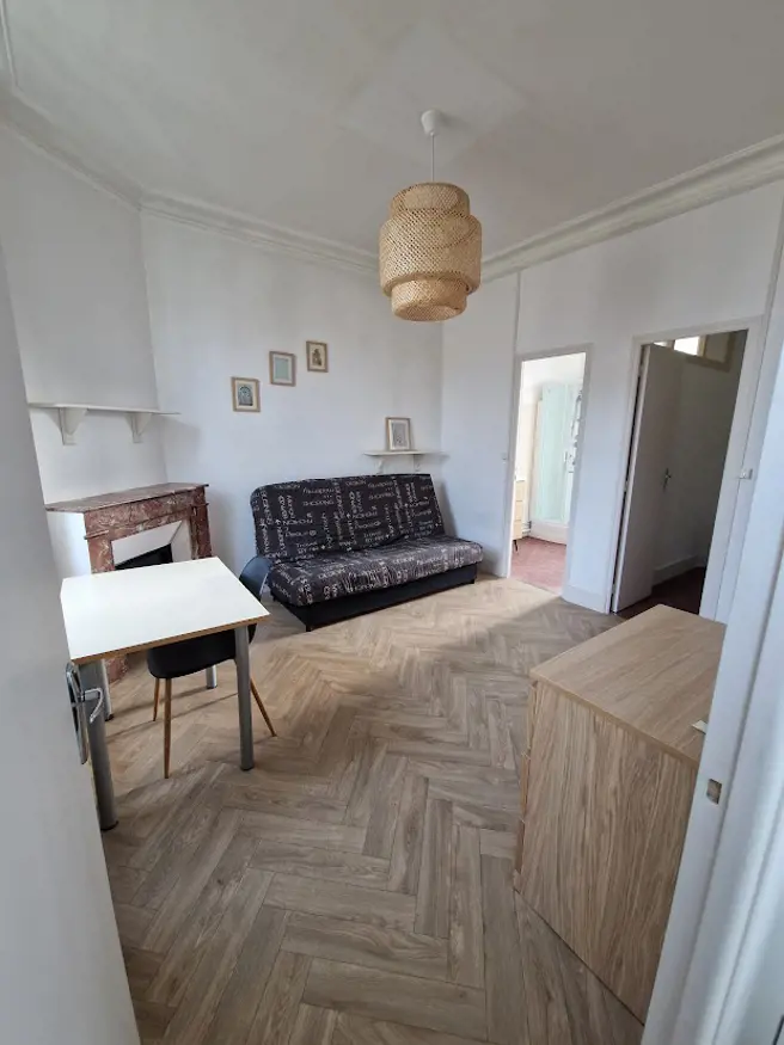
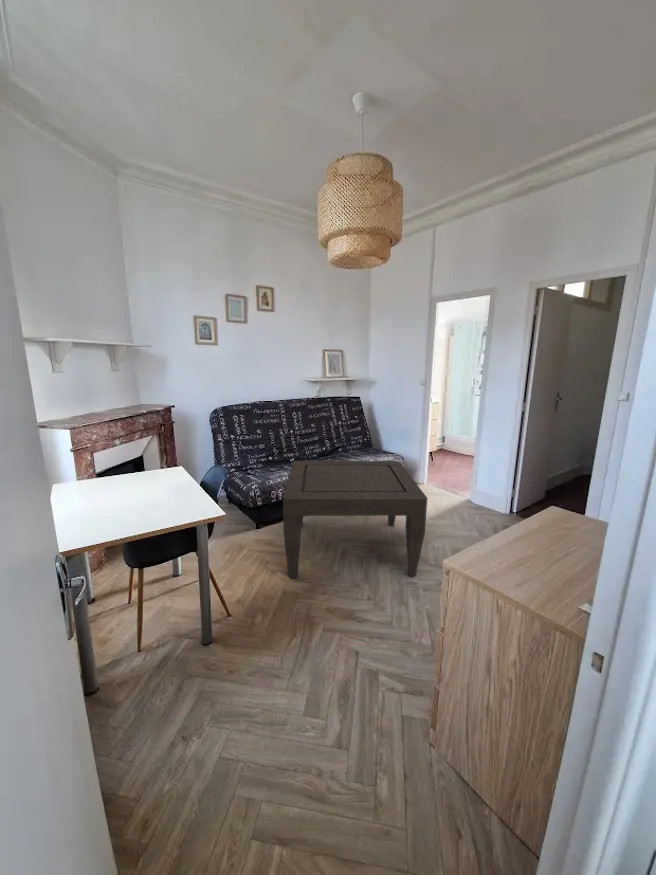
+ coffee table (349, 512)
